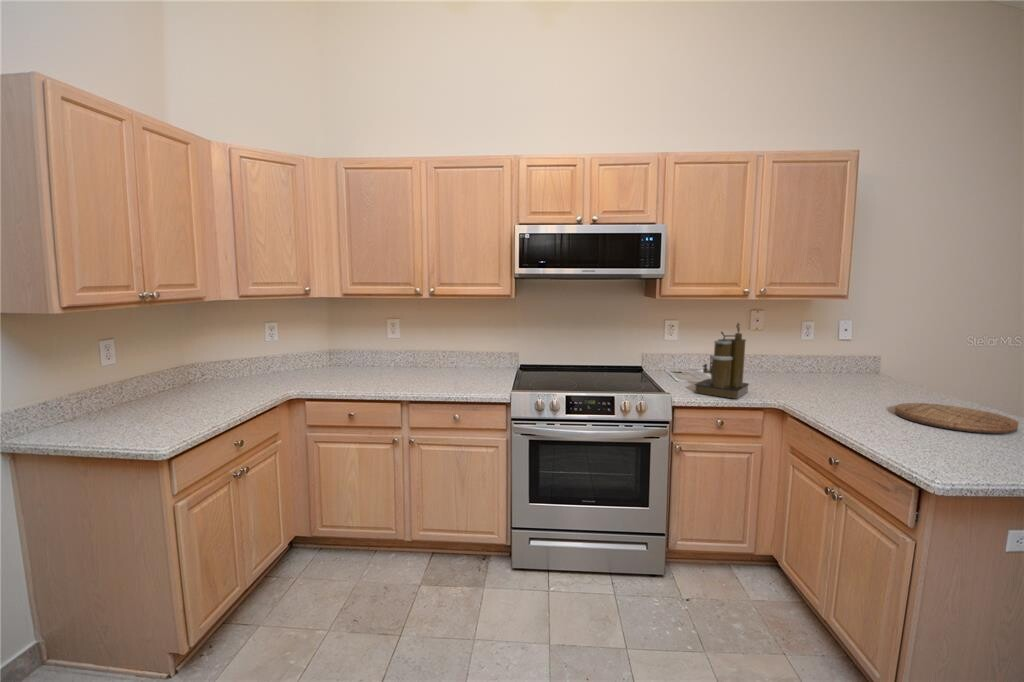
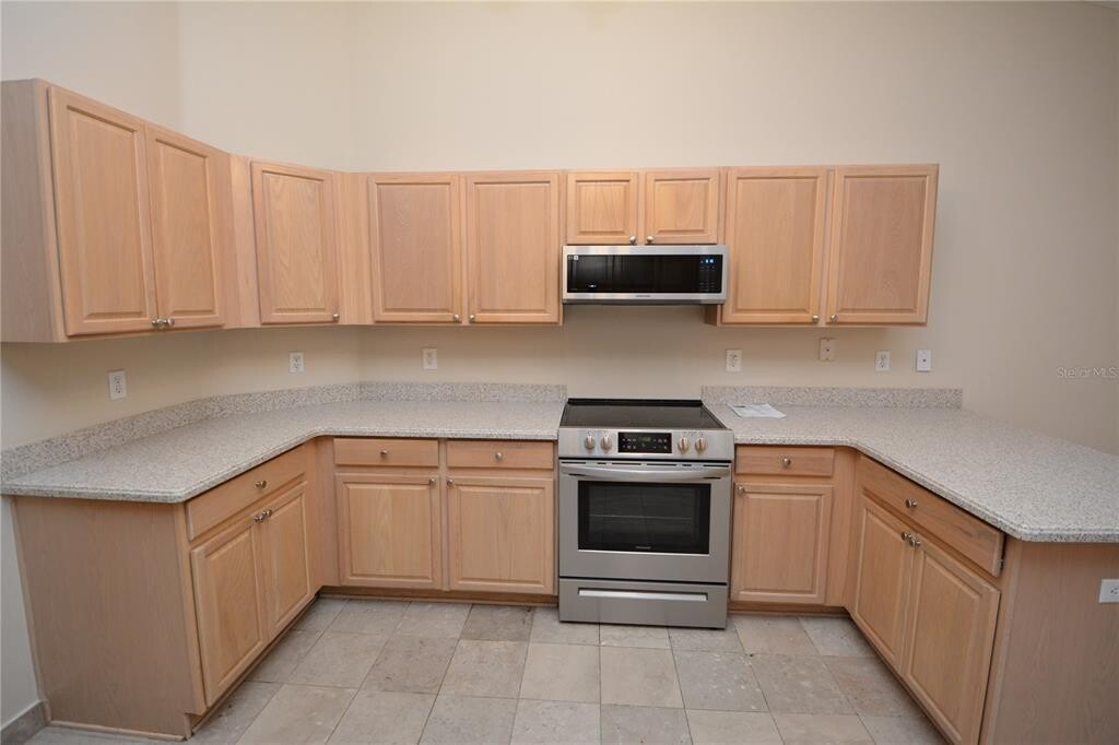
- coffee maker (723, 357)
- cutting board (952, 416)
